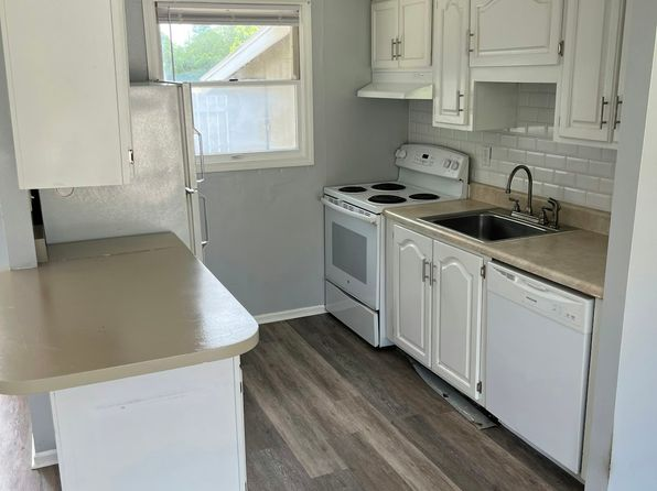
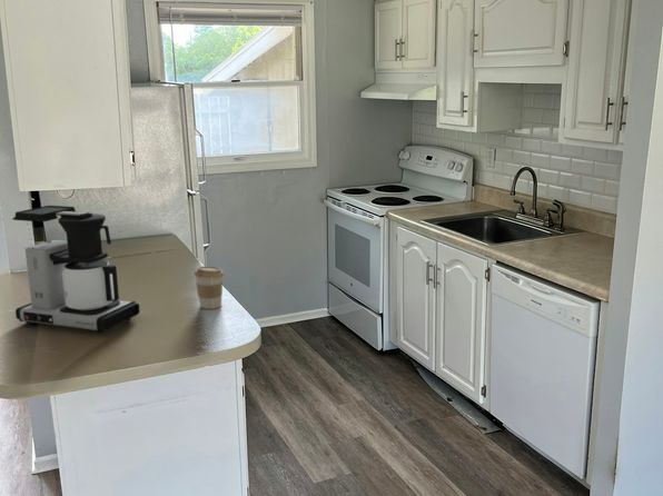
+ coffee maker (73, 267)
+ coffee cup (209, 286)
